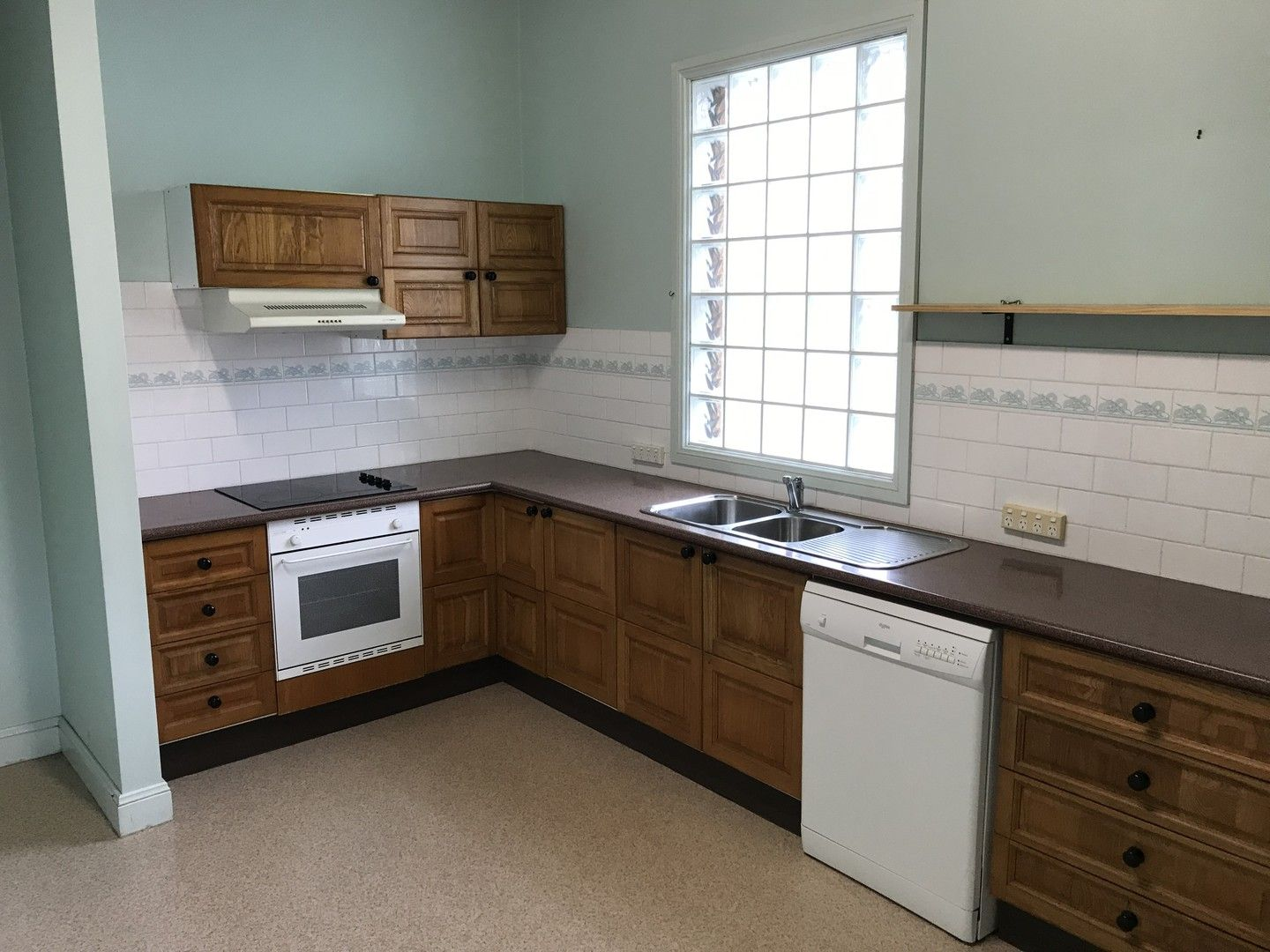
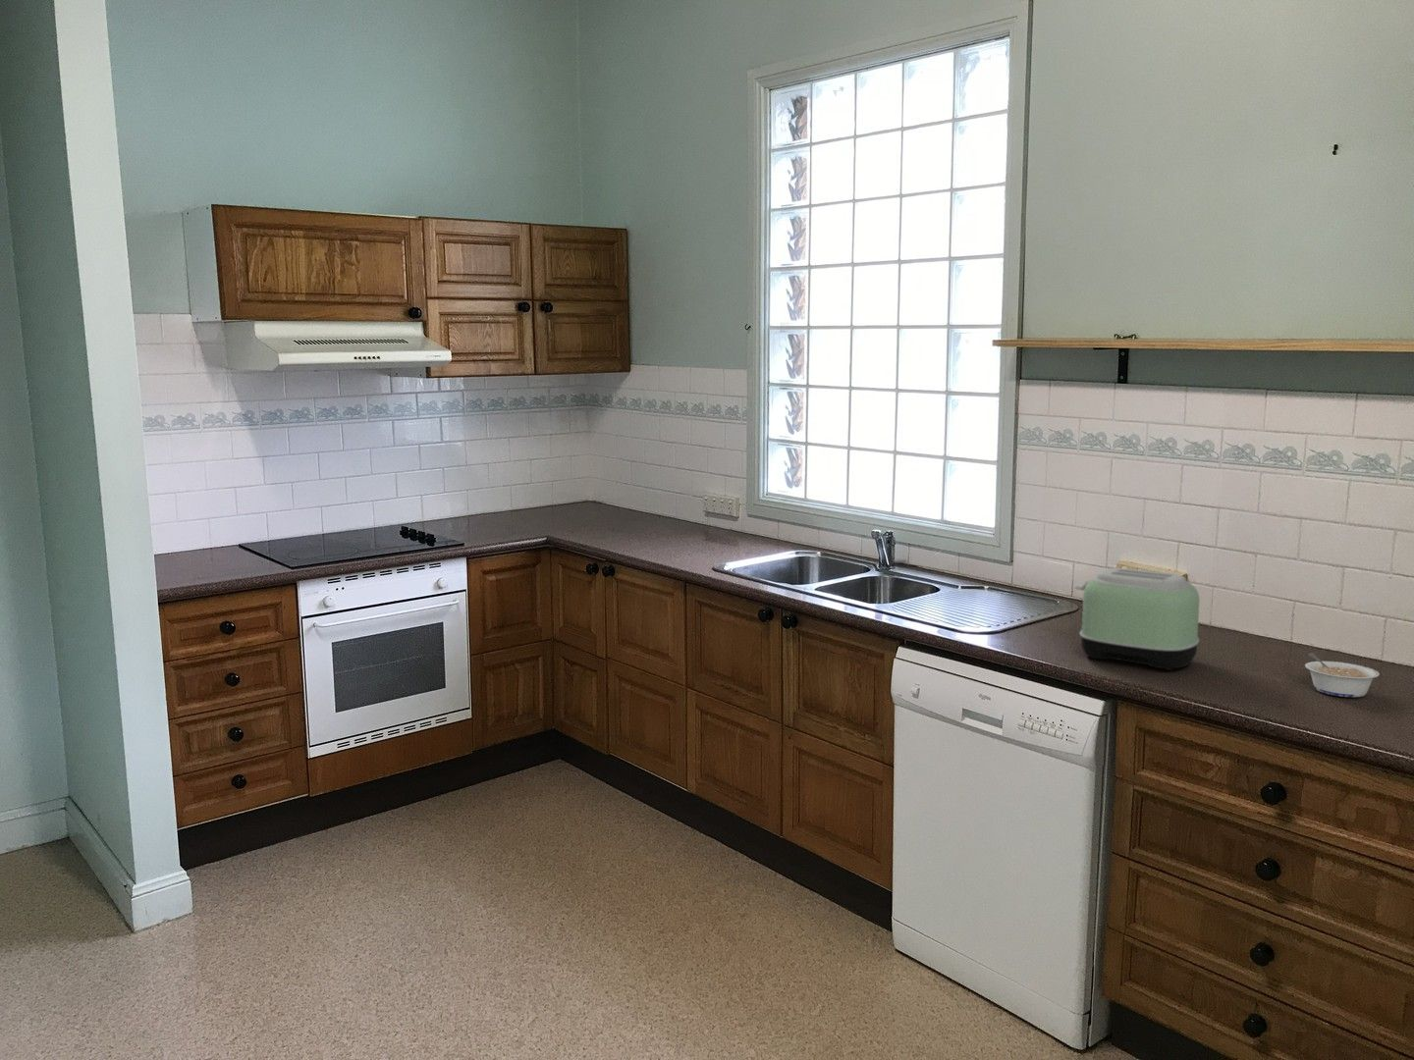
+ legume (1337, 677)
+ toaster (1135, 616)
